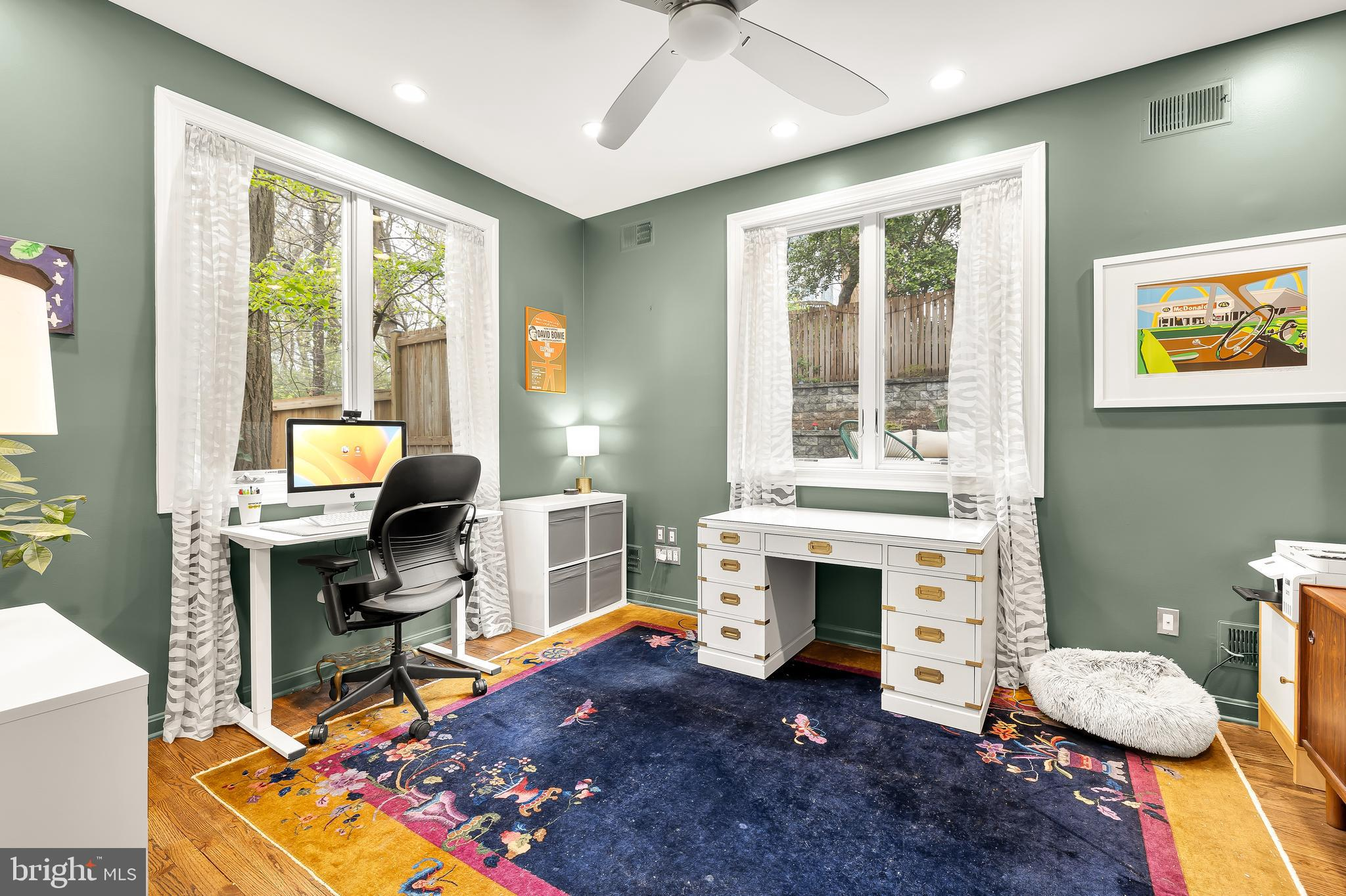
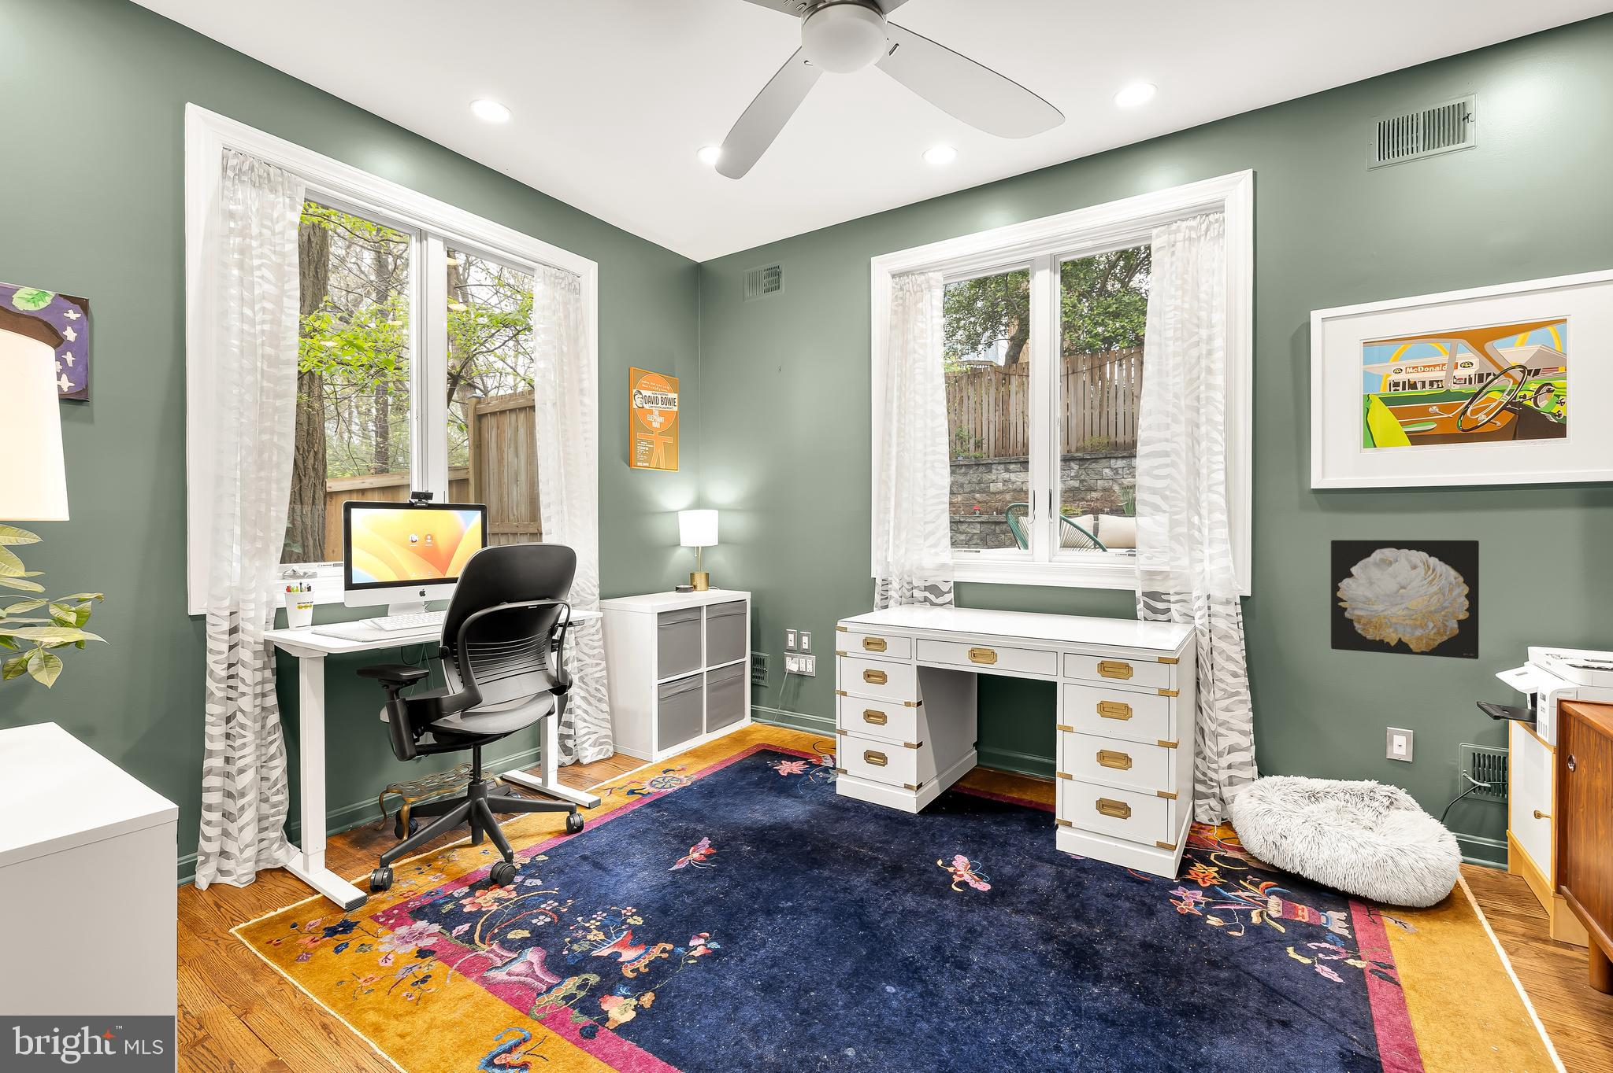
+ wall art (1401, 596)
